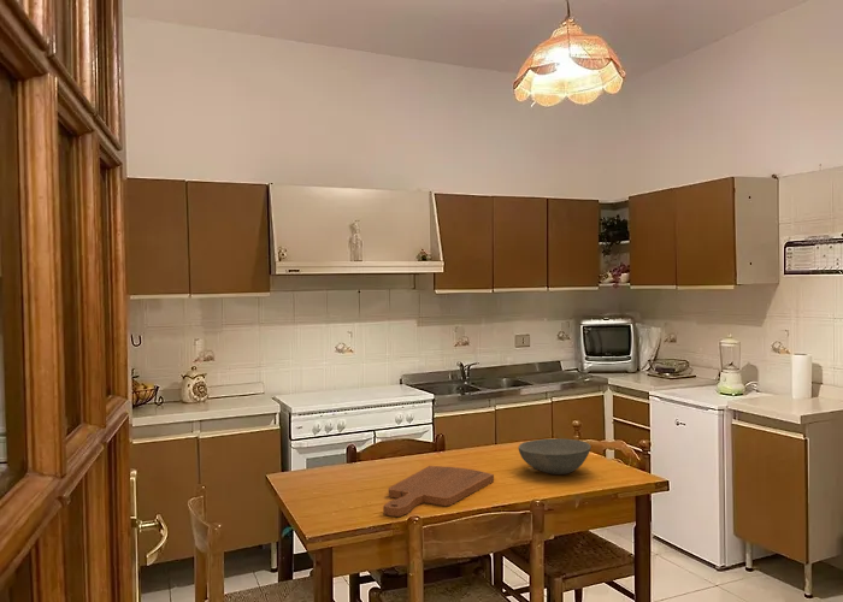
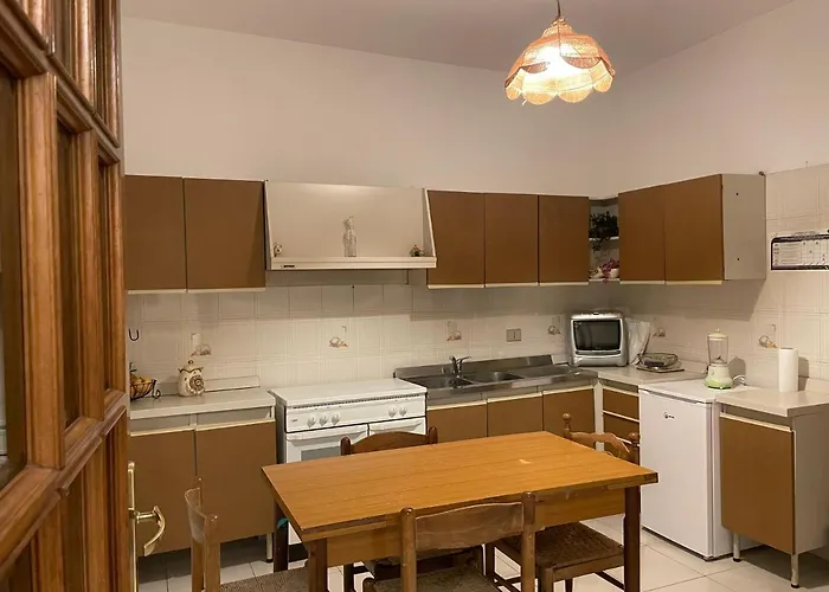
- cutting board (436, 486)
- bowl (554, 458)
